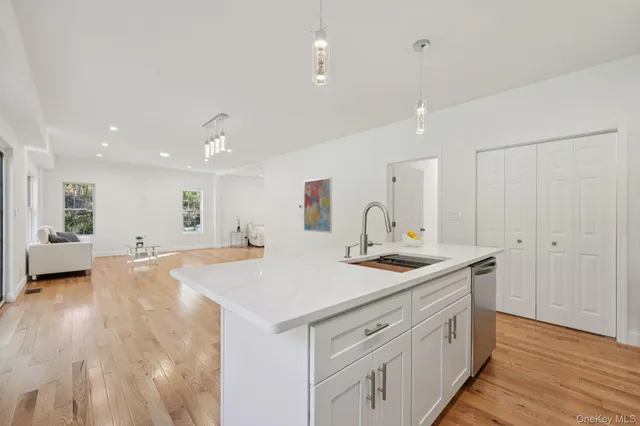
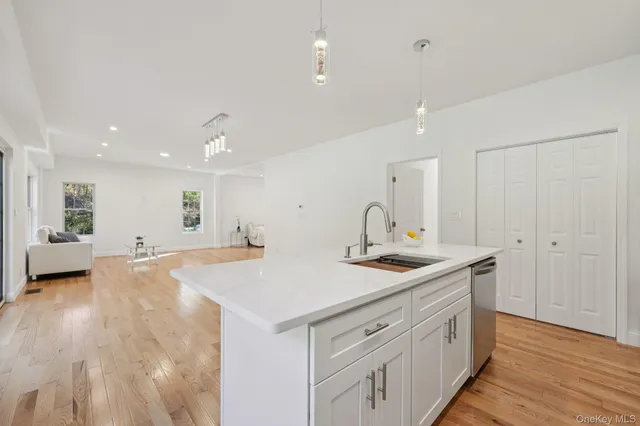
- wall art (317, 205)
